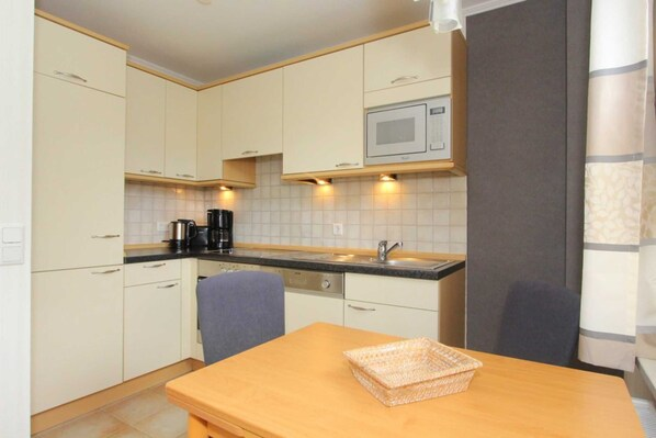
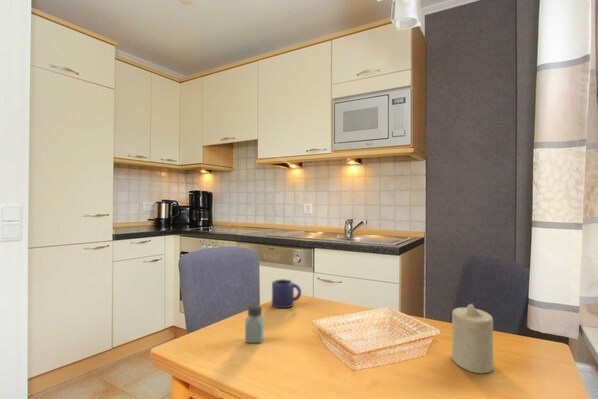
+ saltshaker (254, 323)
+ candle (472, 333)
+ mug (286, 293)
